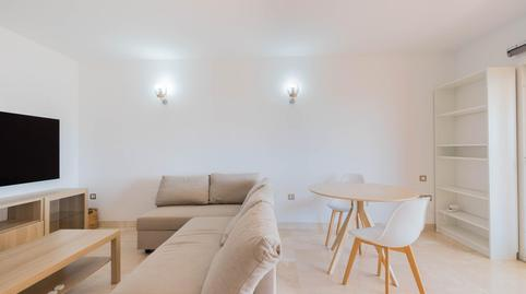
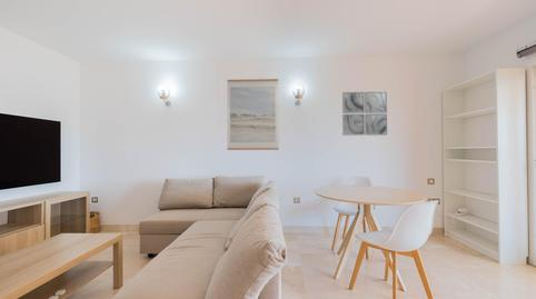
+ wall art (252, 114)
+ wall art (364, 112)
